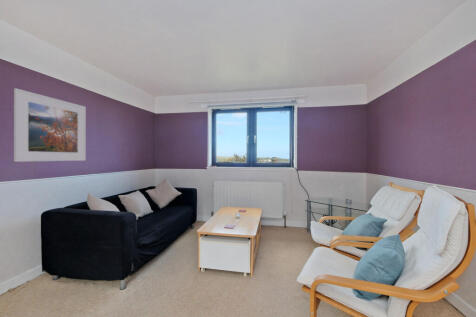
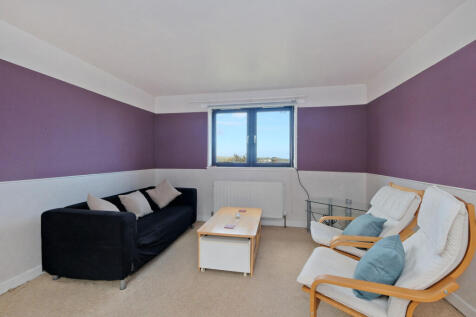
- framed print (55, 129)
